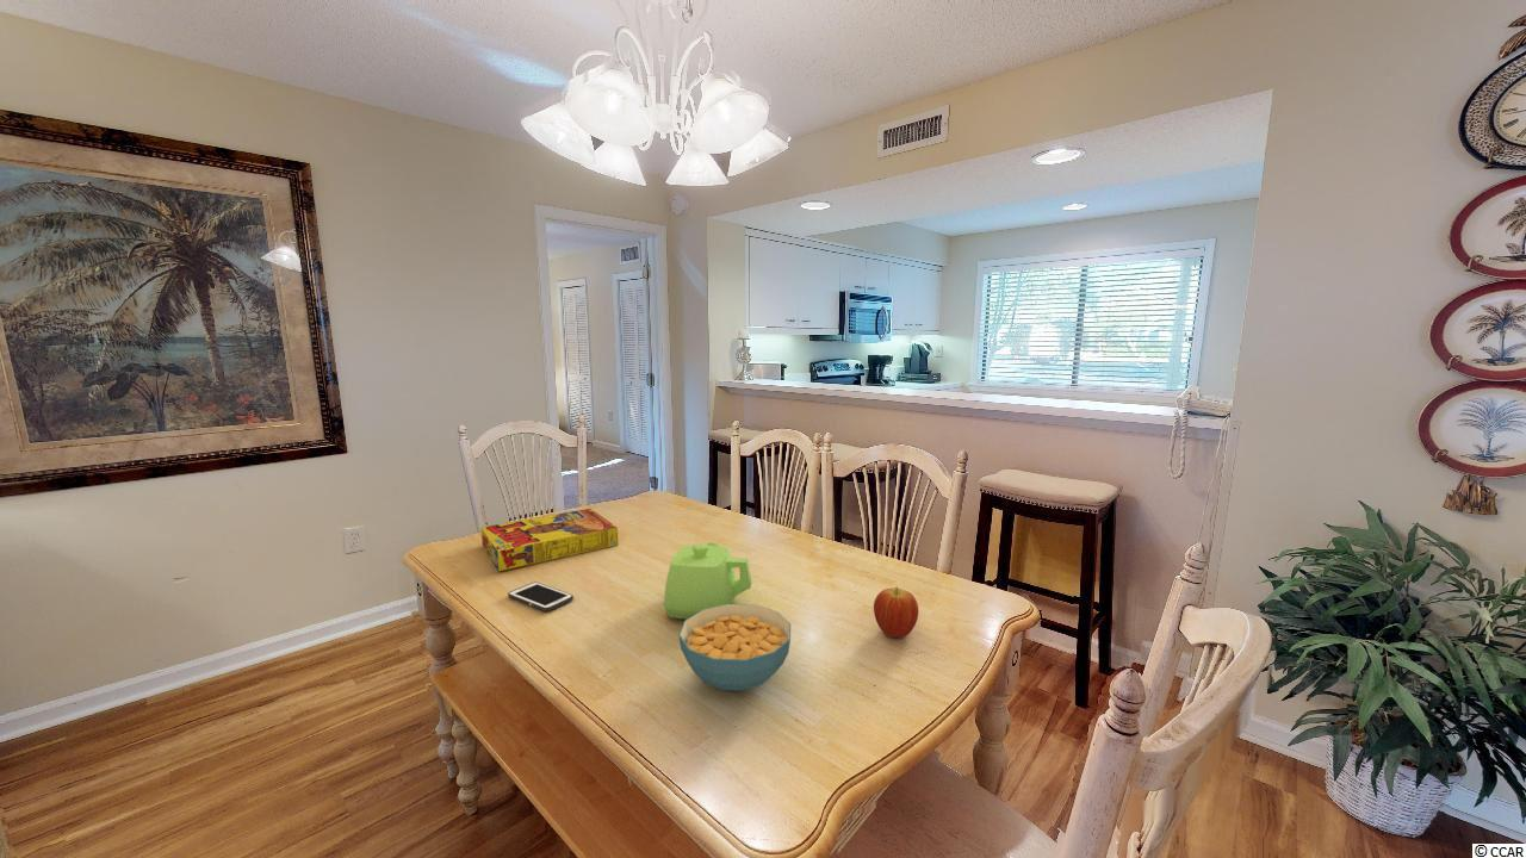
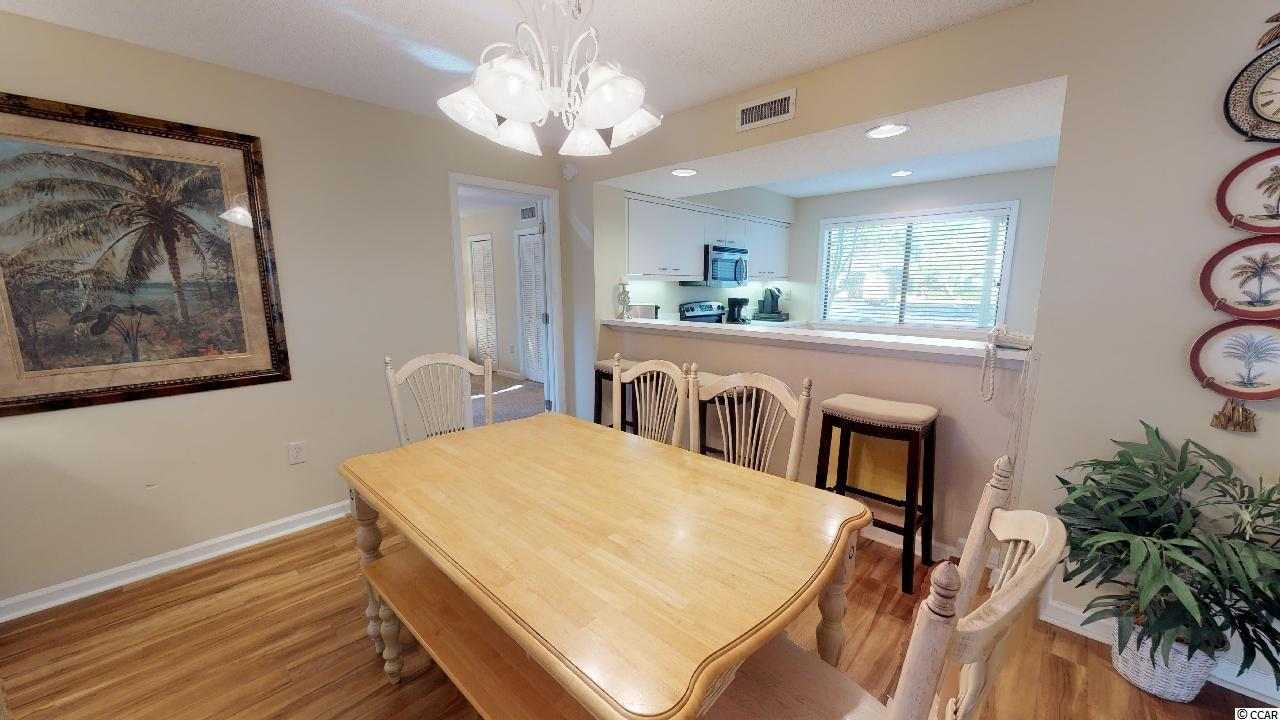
- cereal bowl (736, 654)
- fruit (895, 610)
- teapot (712, 571)
- cell phone (540, 596)
- cereal box (550, 535)
